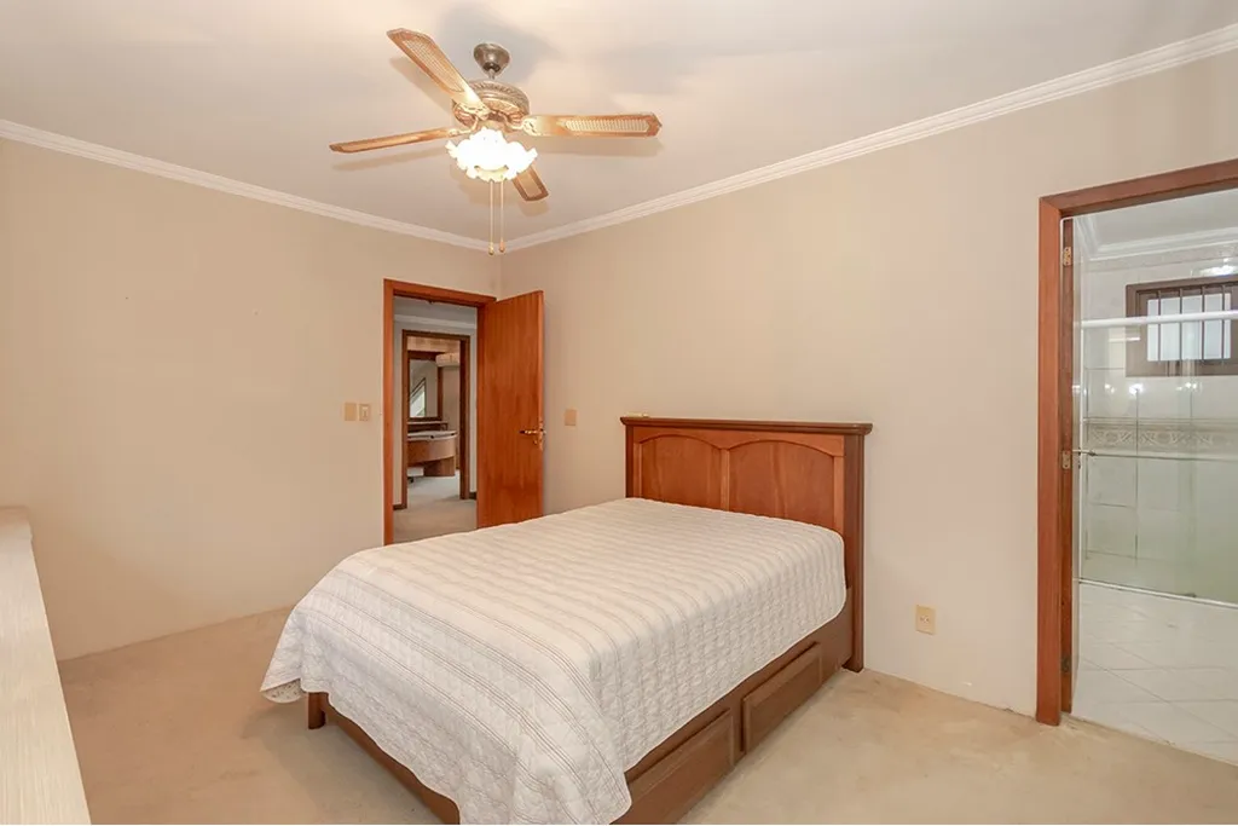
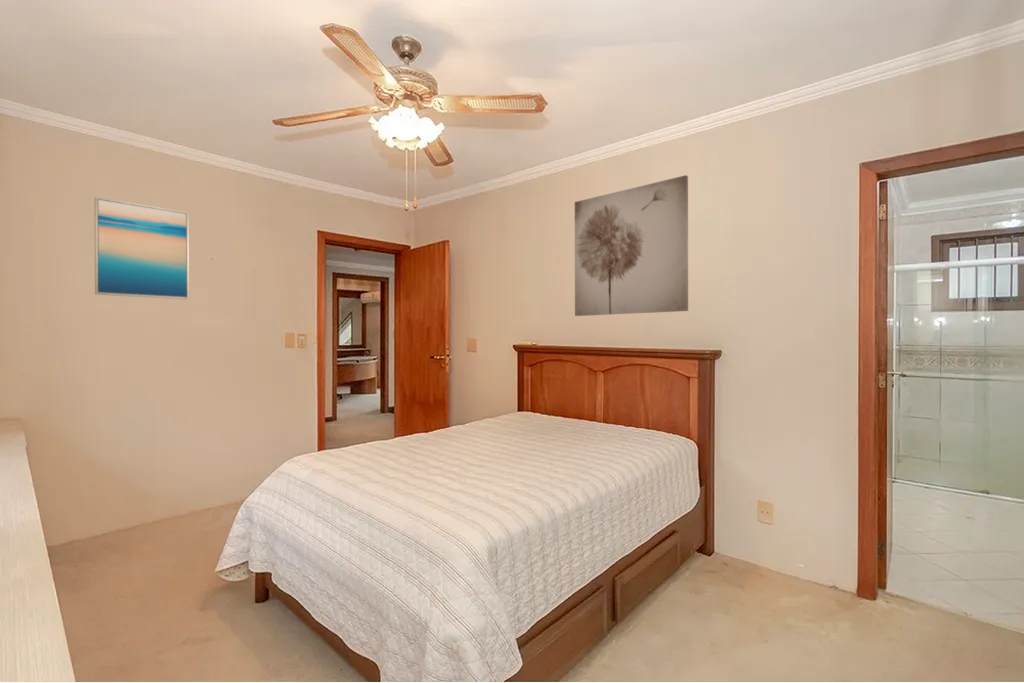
+ wall art (626, 251)
+ wall art (144, 251)
